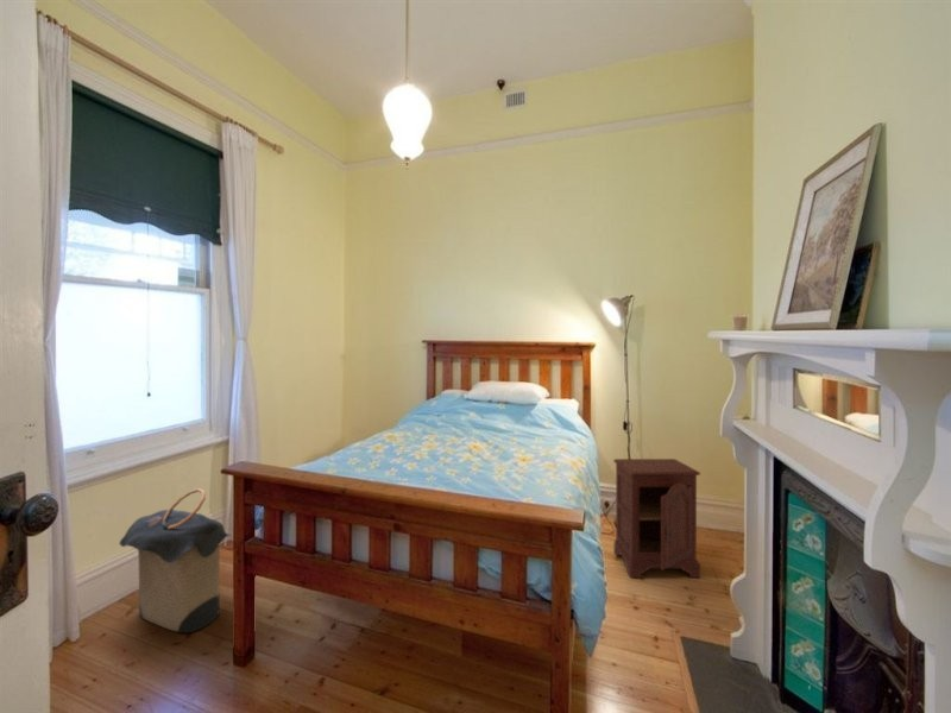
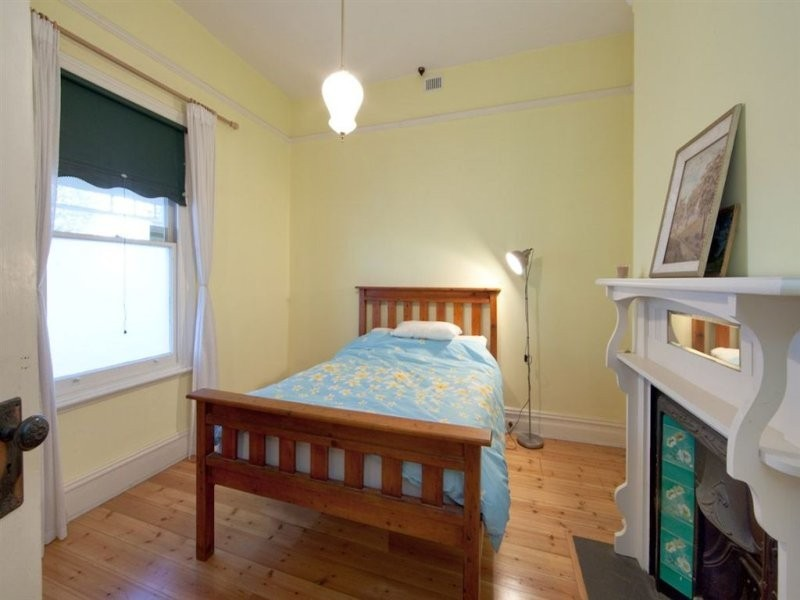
- laundry hamper (174, 553)
- nightstand (661, 520)
